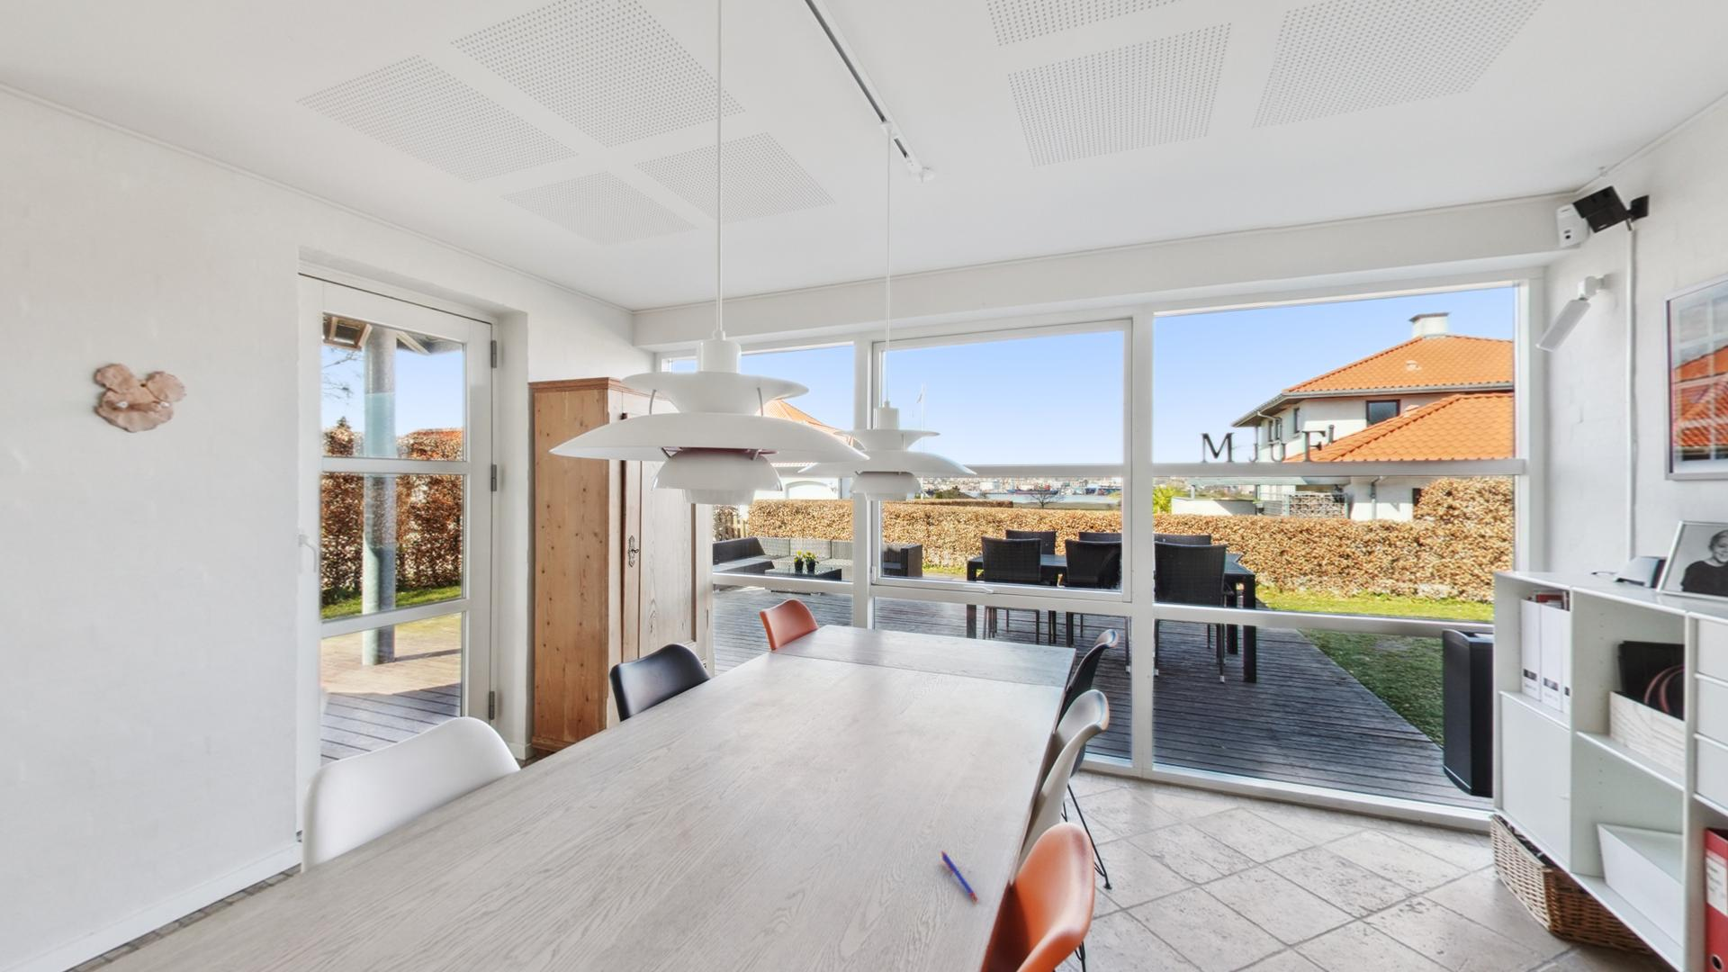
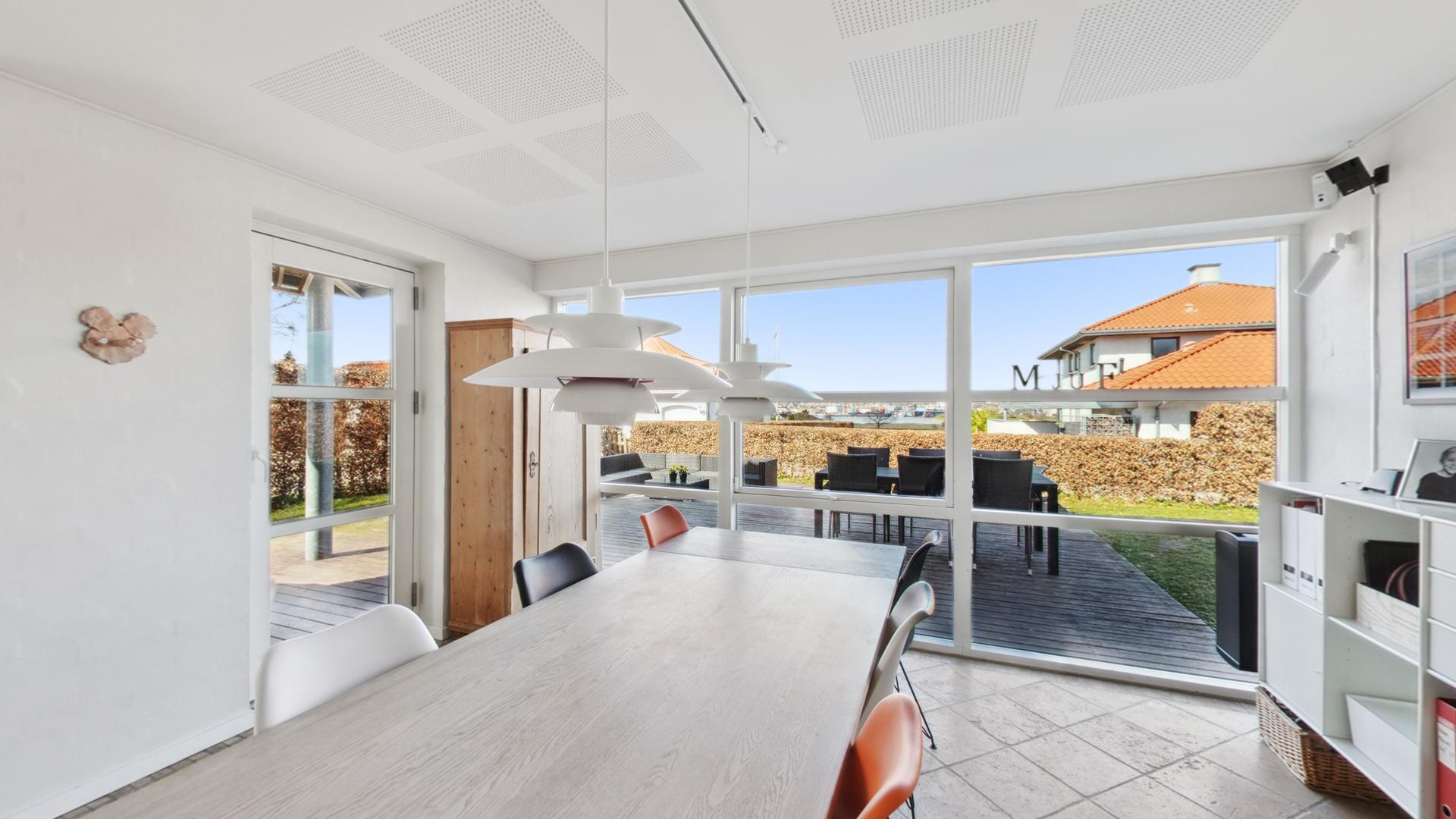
- pen (959, 875)
